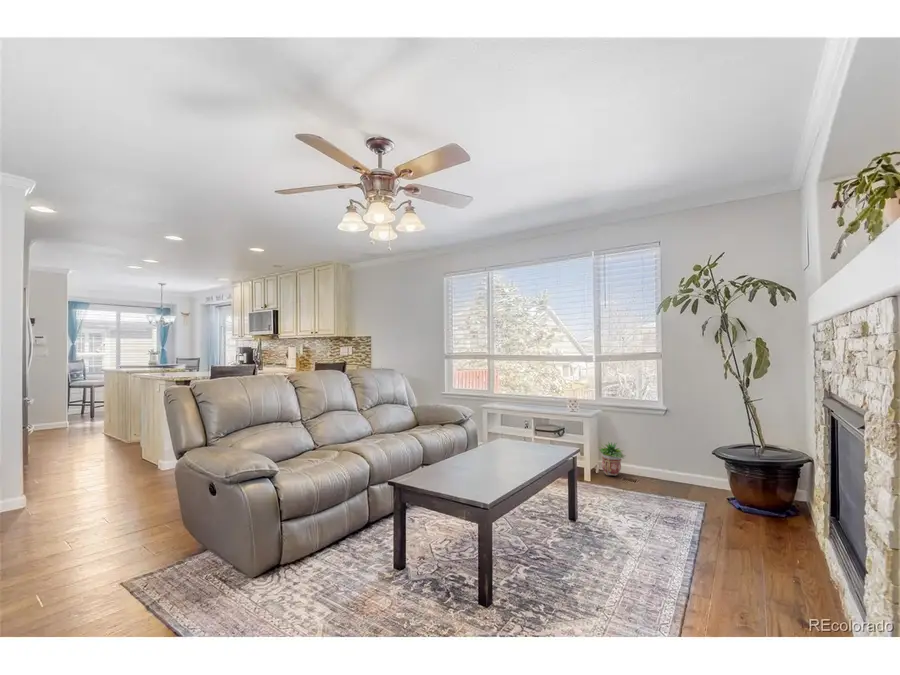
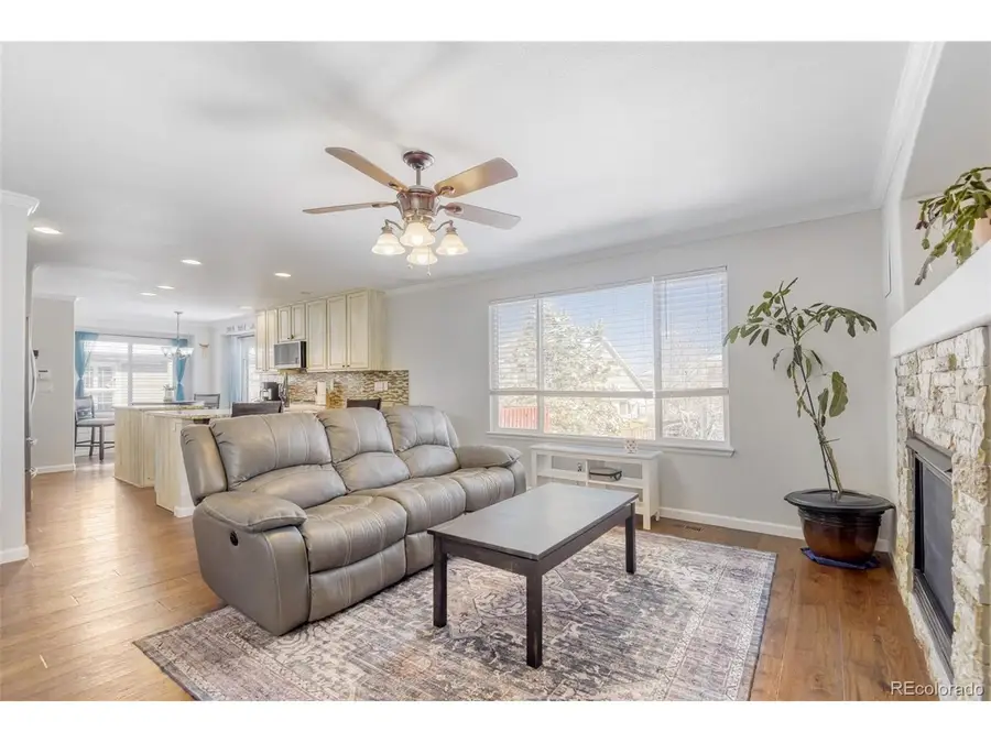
- potted plant (611, 457)
